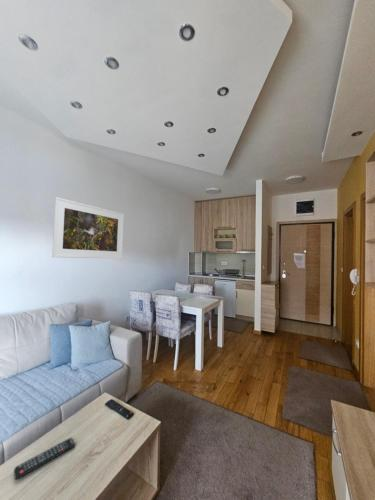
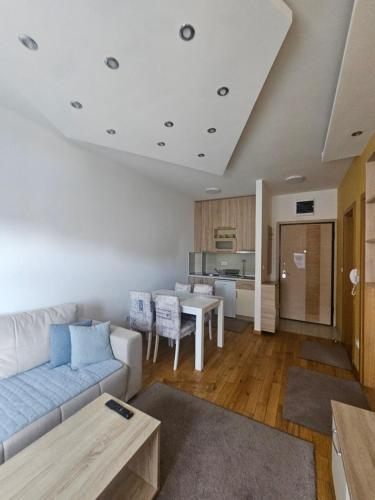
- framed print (93, 232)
- remote control (46, 457)
